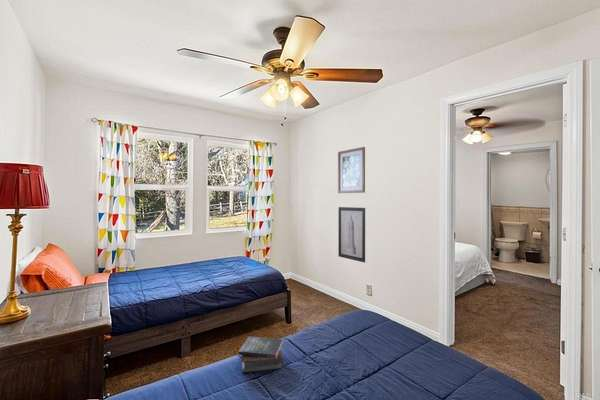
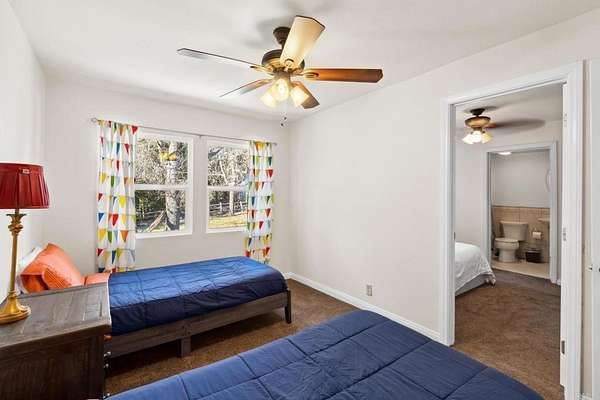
- wall art (351, 233)
- book (261, 353)
- wall art (350, 171)
